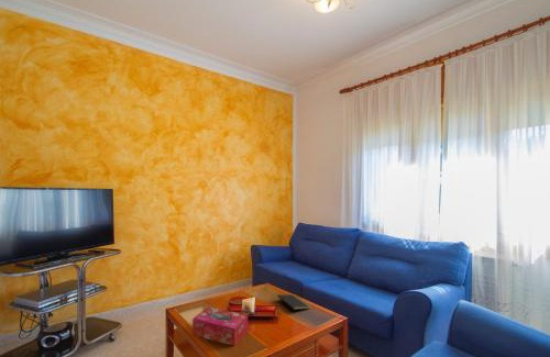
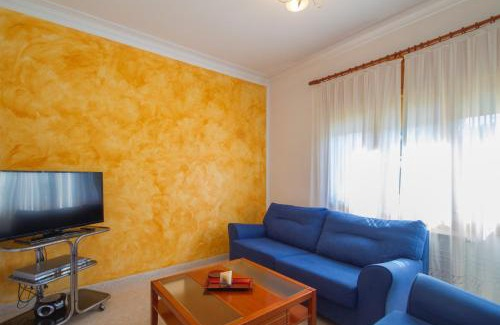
- notepad (294, 301)
- tissue box (220, 324)
